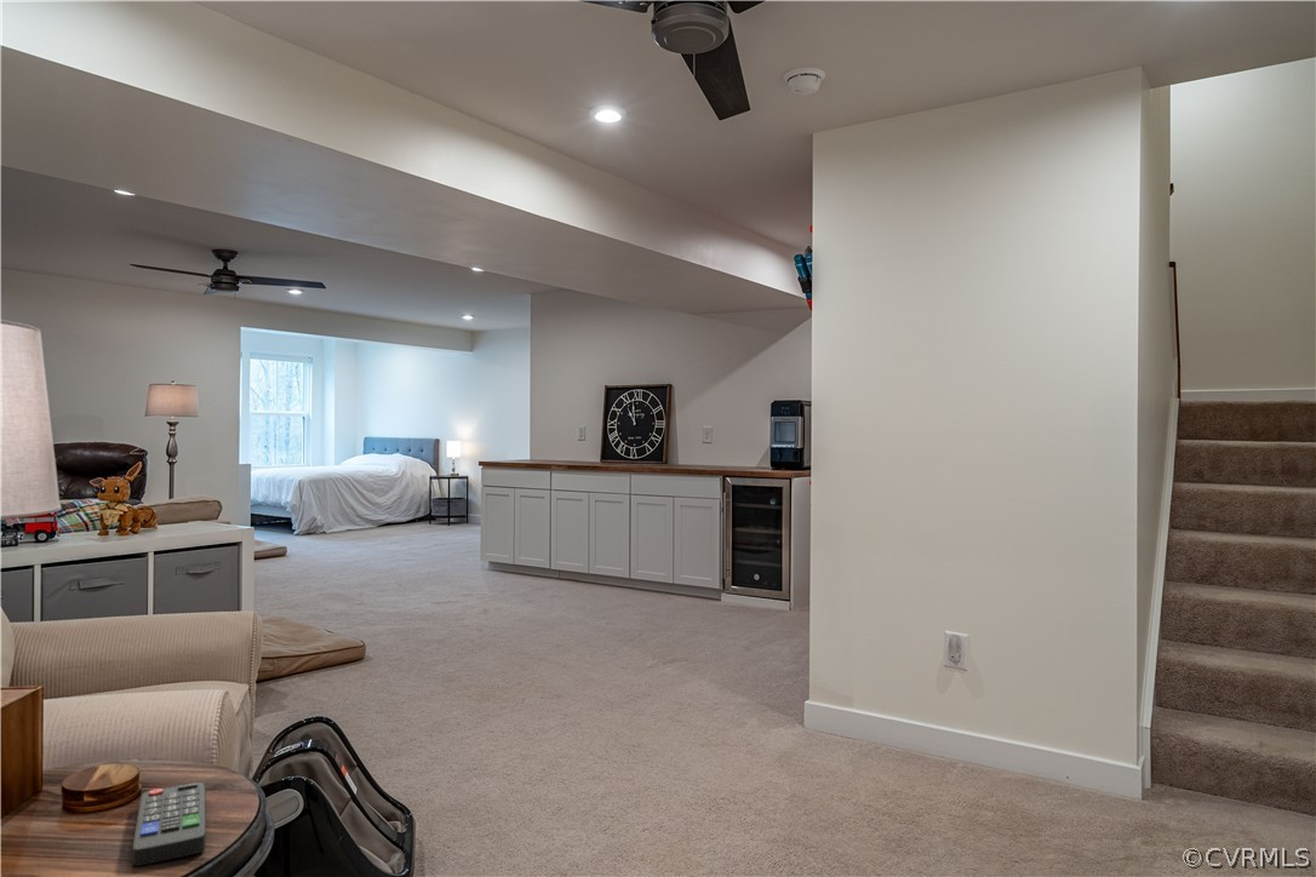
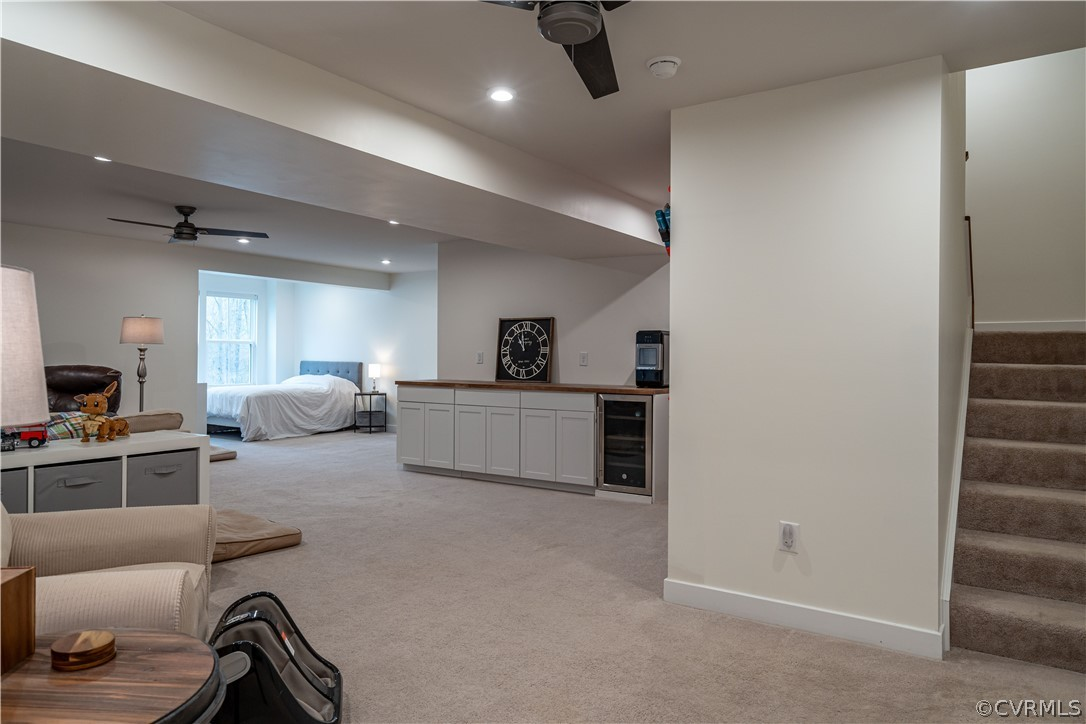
- remote control (171, 819)
